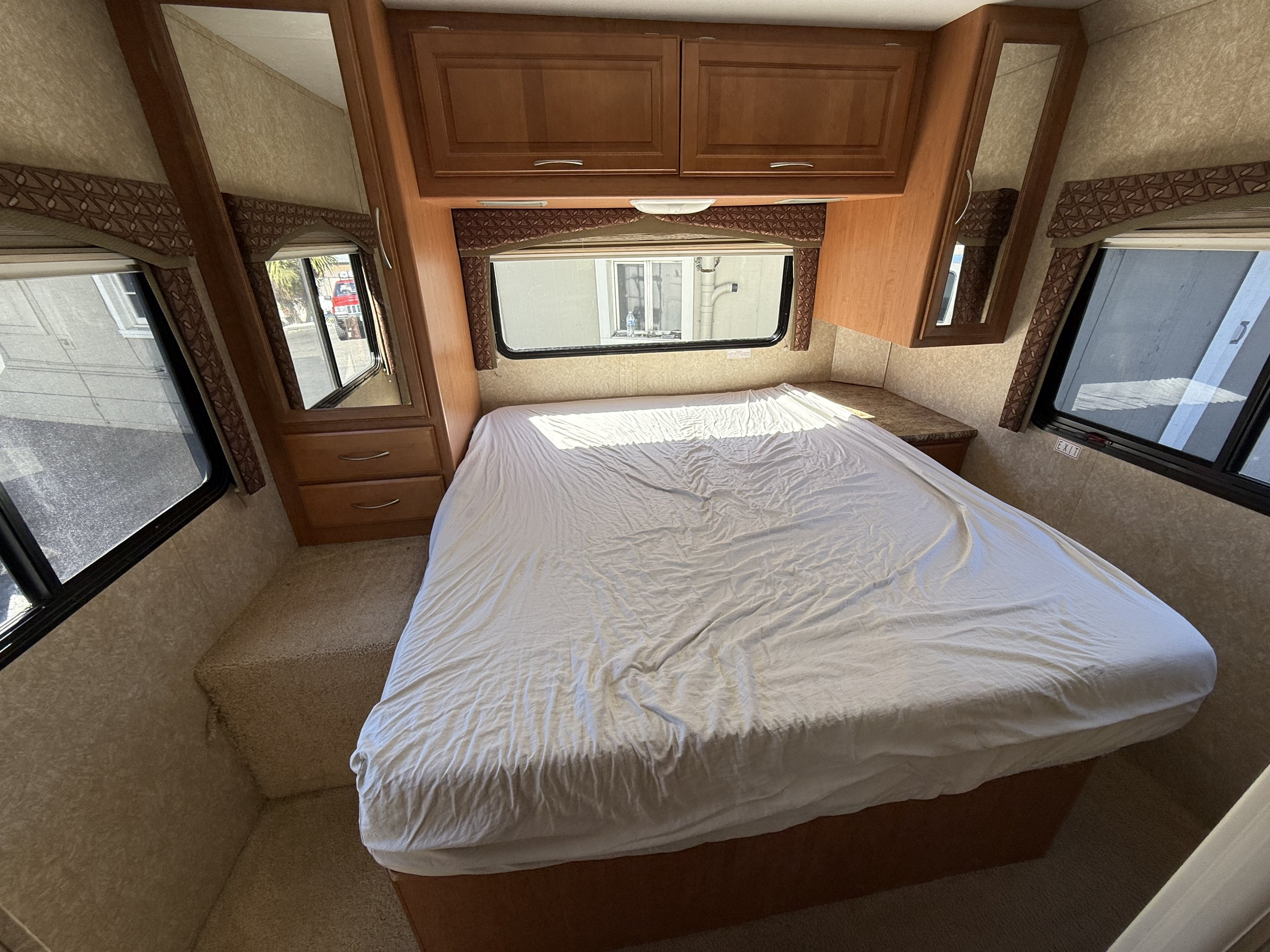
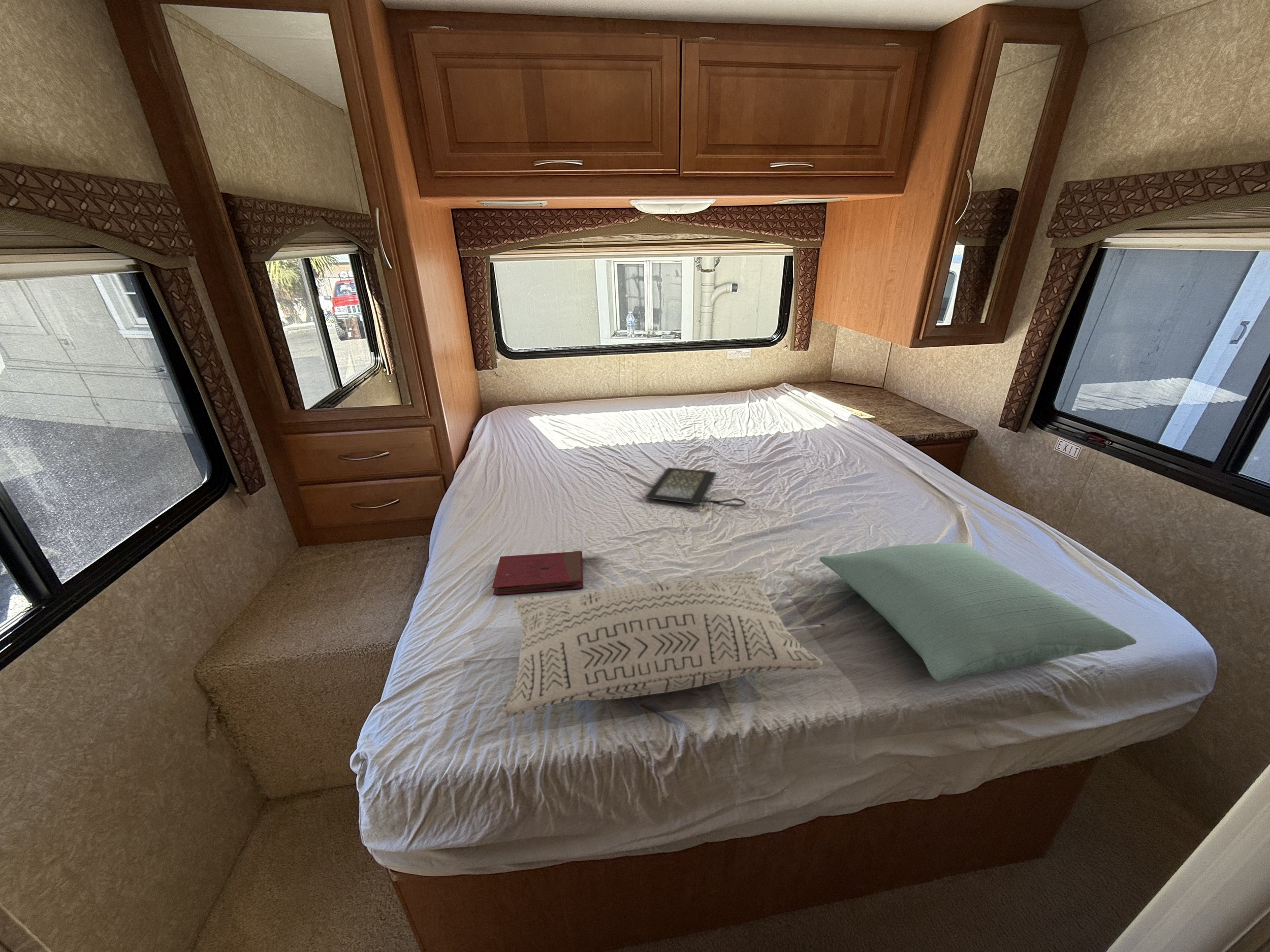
+ pillow (652, 634)
+ clutch bag (684, 486)
+ pillow (954, 596)
+ book (540, 571)
